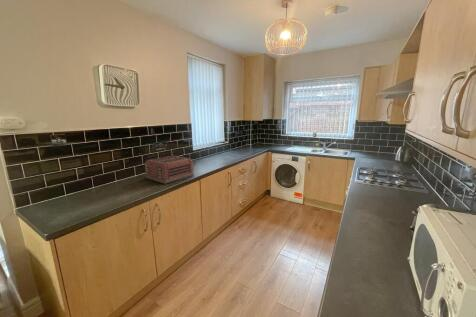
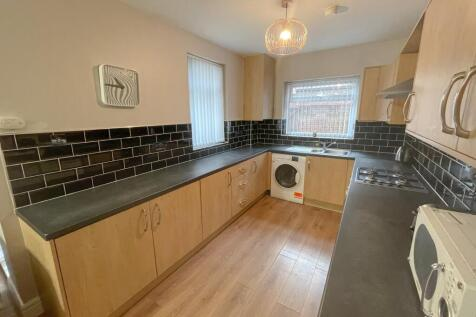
- toaster (167, 168)
